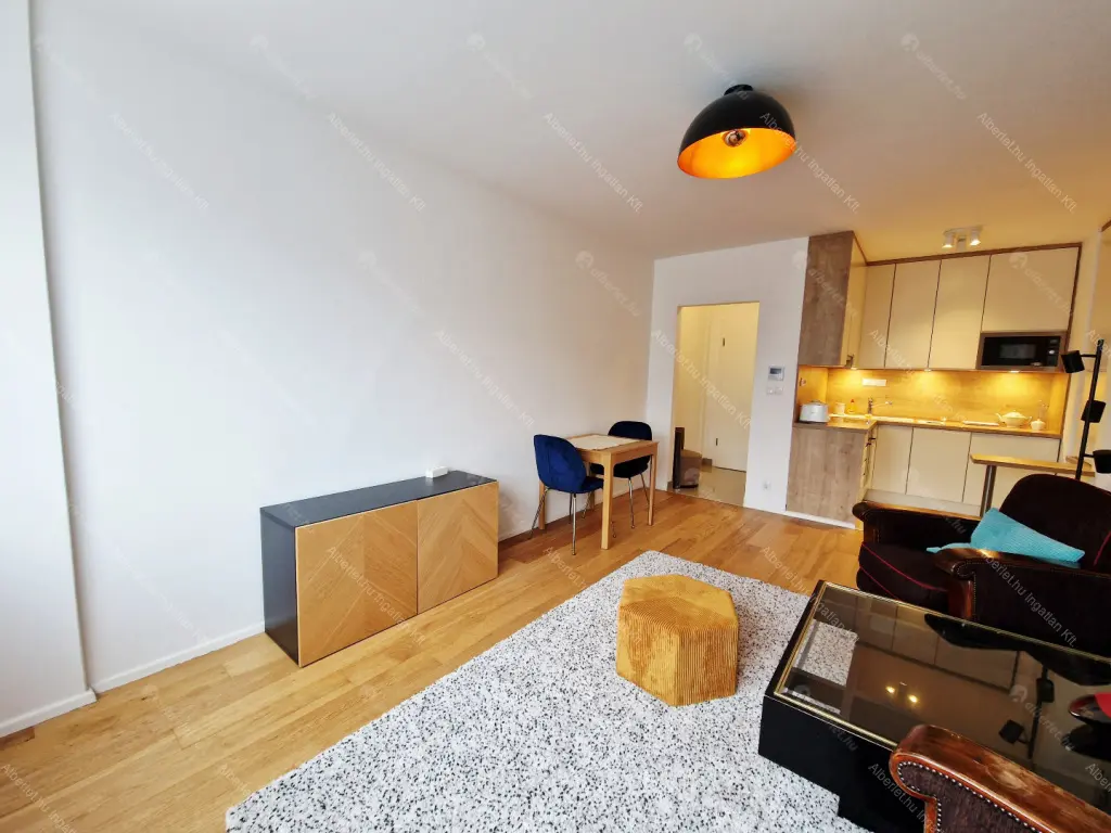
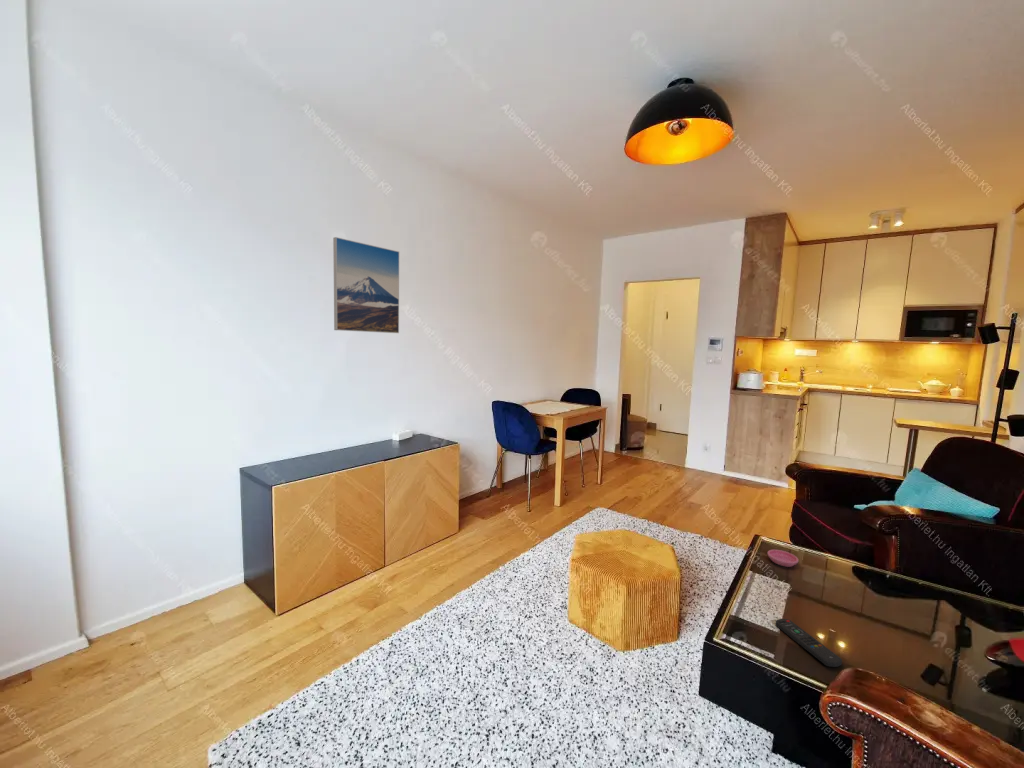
+ saucer (782, 558)
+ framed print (368, 288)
+ remote control (806, 640)
